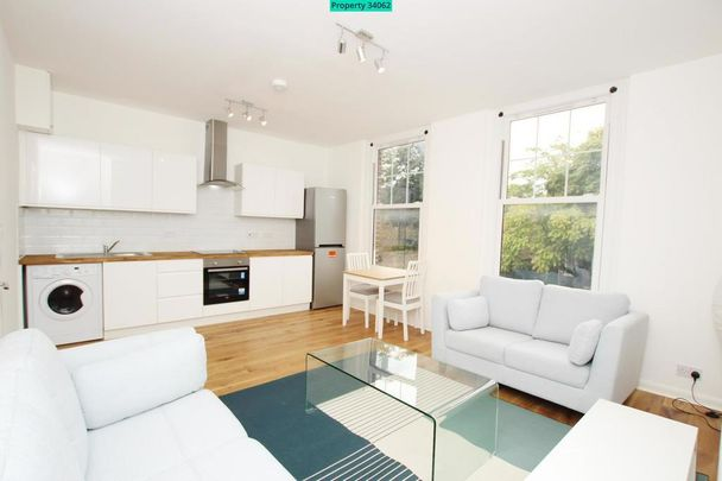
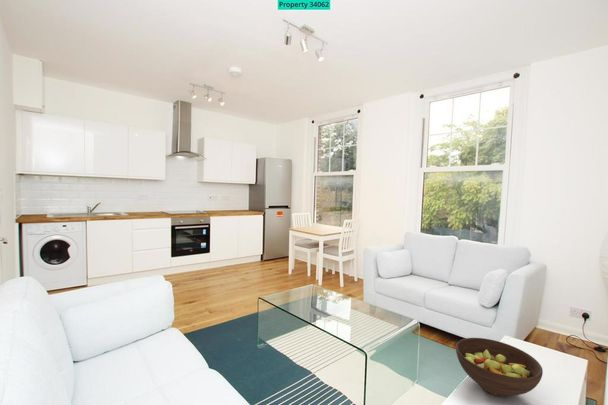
+ fruit bowl (495, 371)
